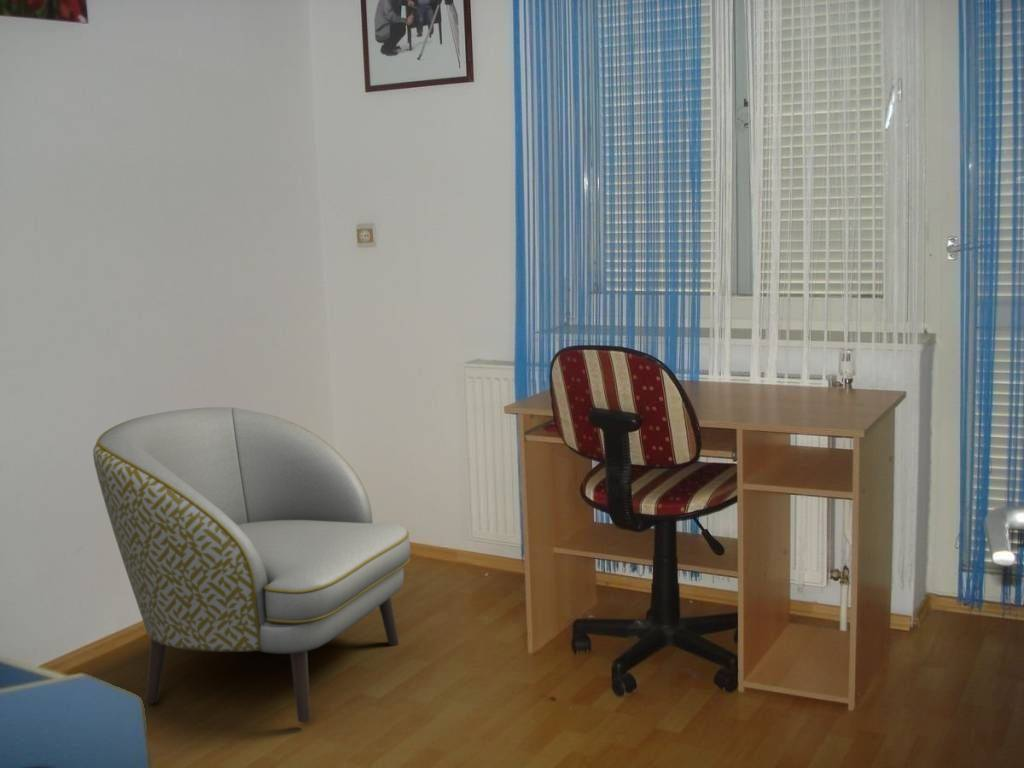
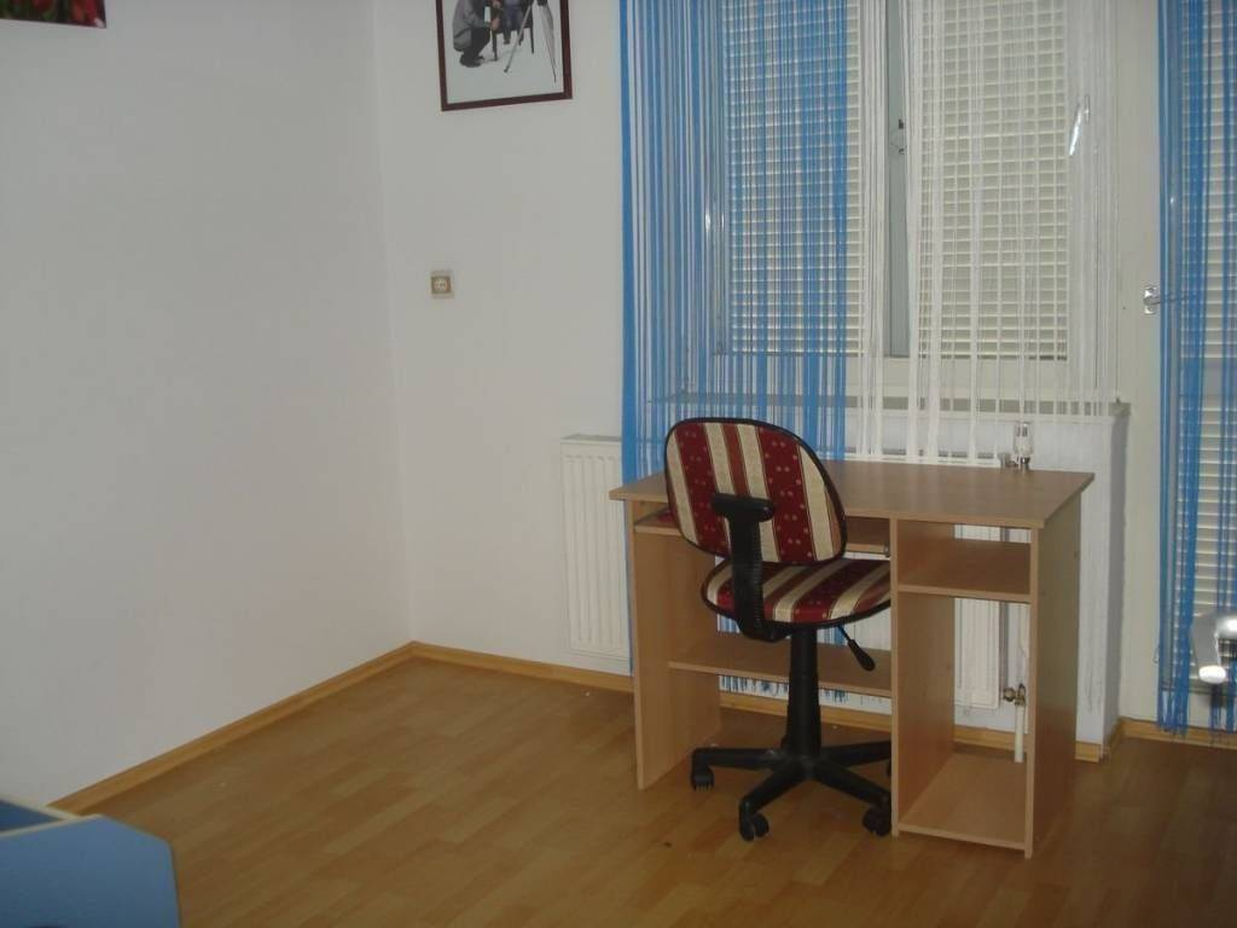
- armchair (256, 545)
